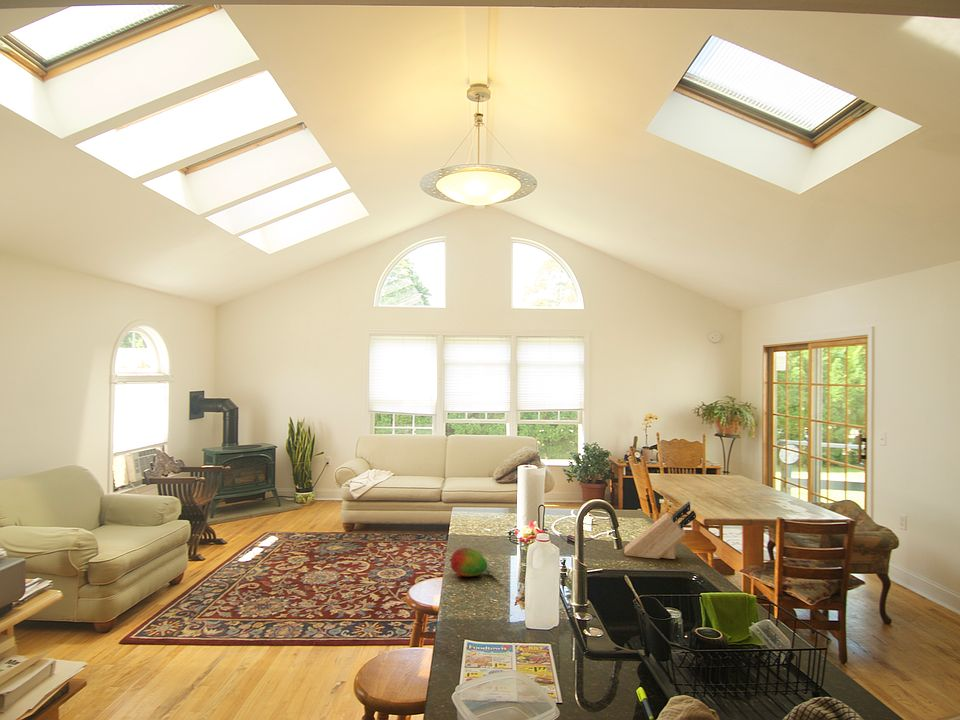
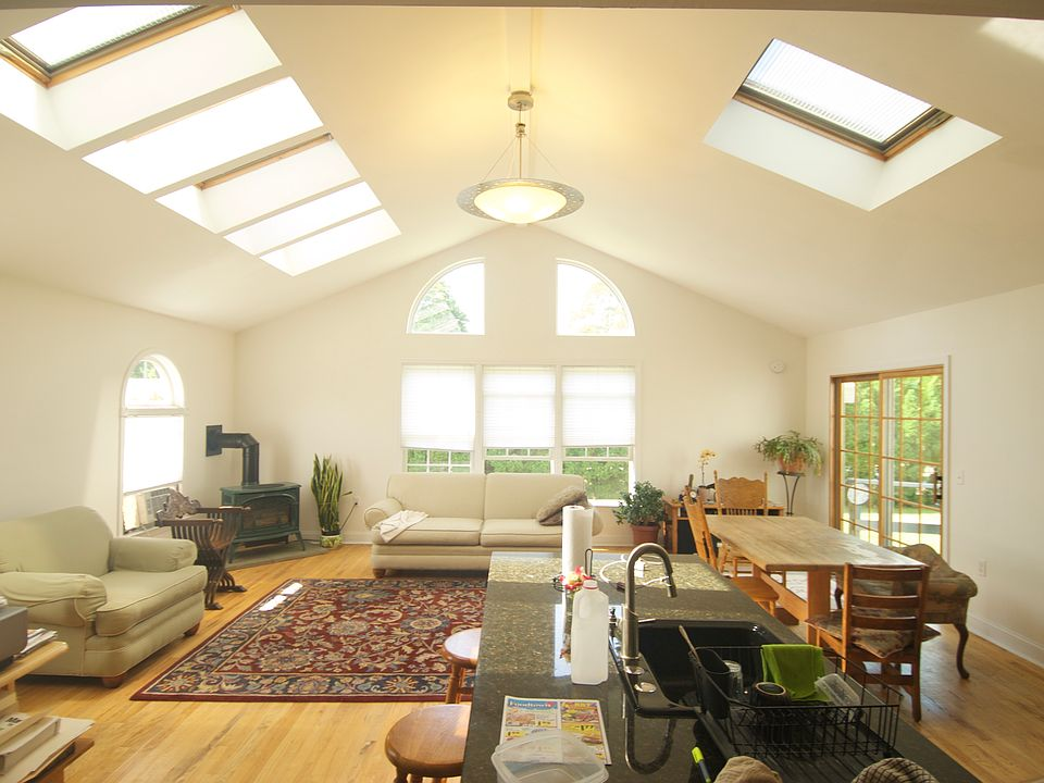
- fruit (468, 561)
- knife block (659, 527)
